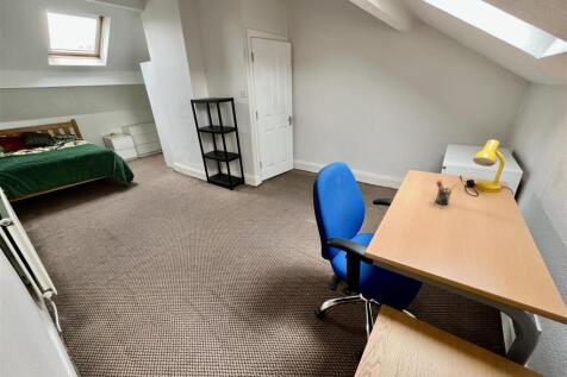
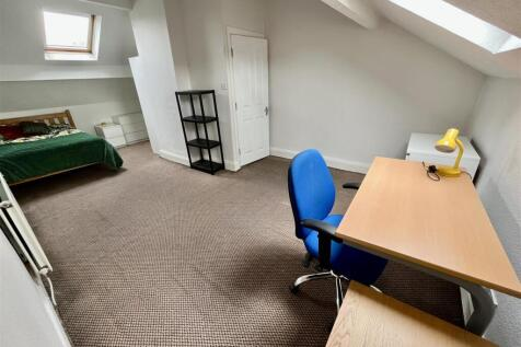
- pen holder (443, 191)
